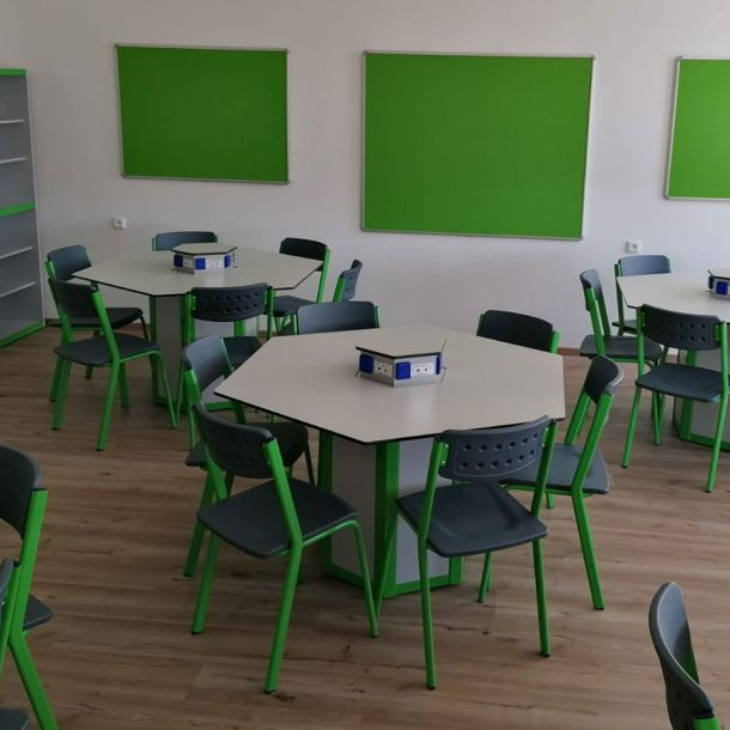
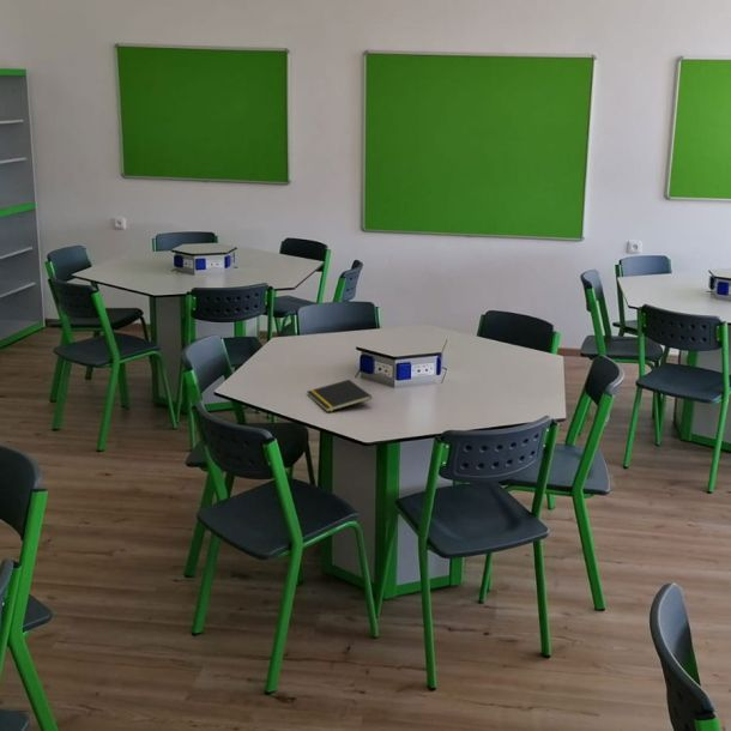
+ notepad (338, 394)
